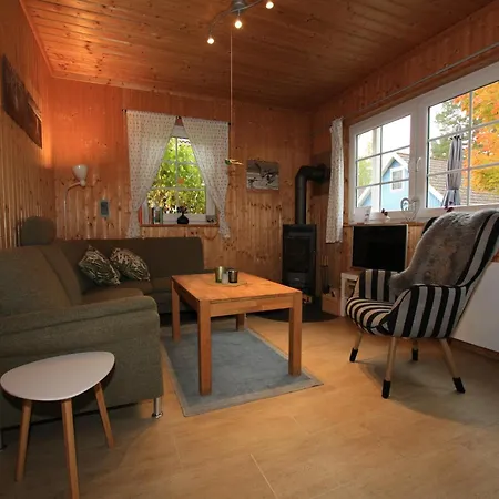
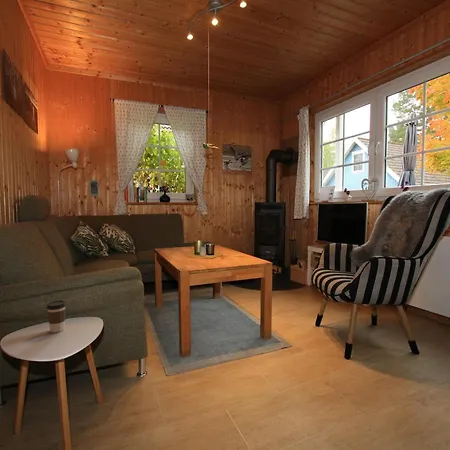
+ coffee cup (56, 316)
